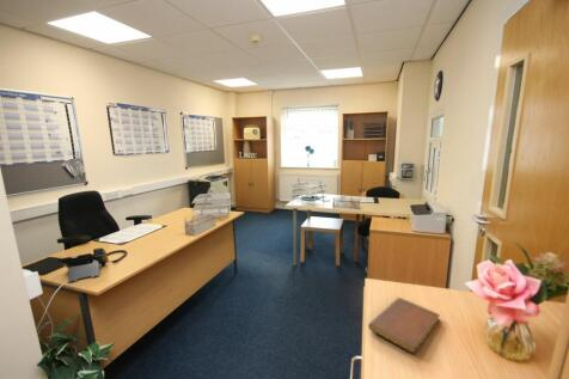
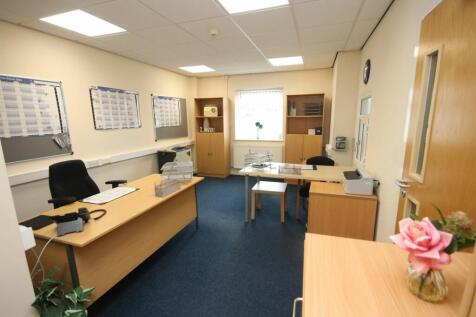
- notebook (404, 320)
